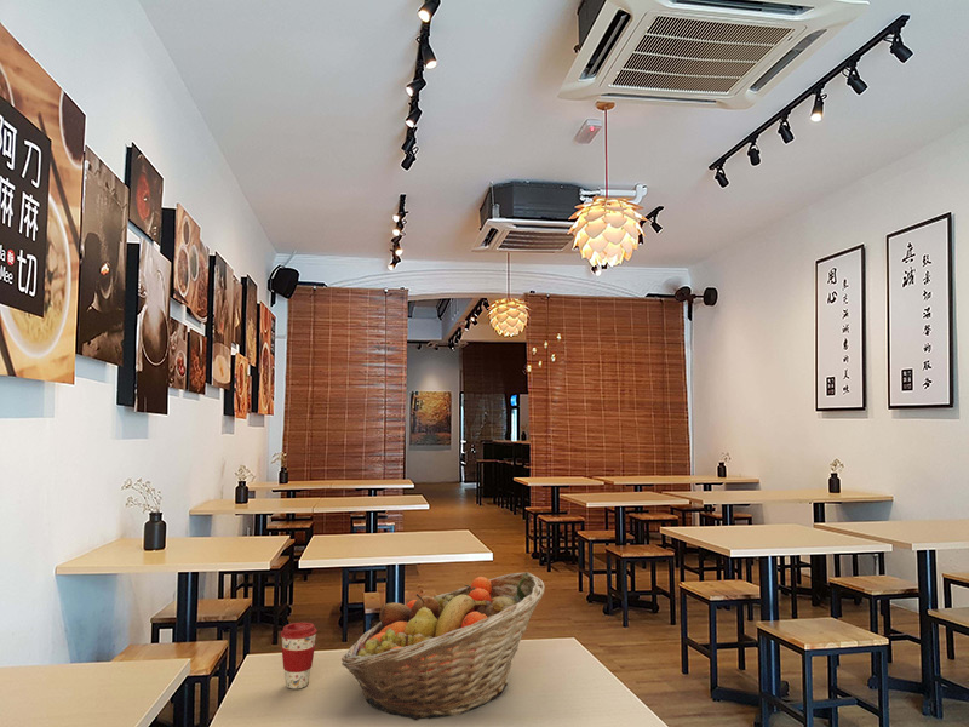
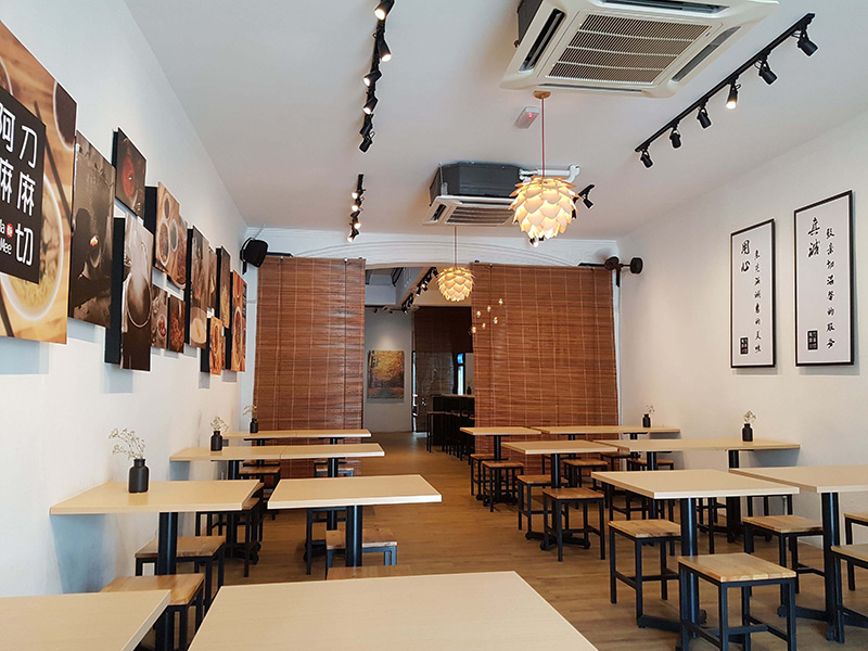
- coffee cup (298, 654)
- fruit basket (448, 634)
